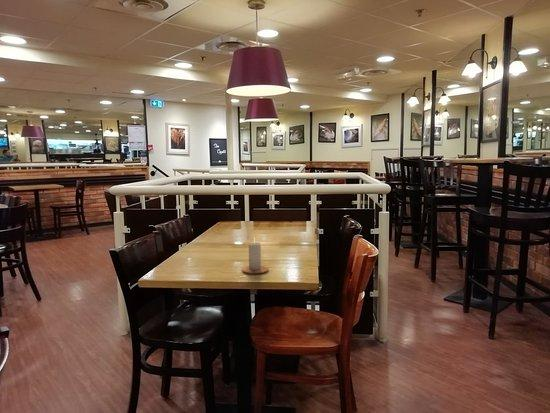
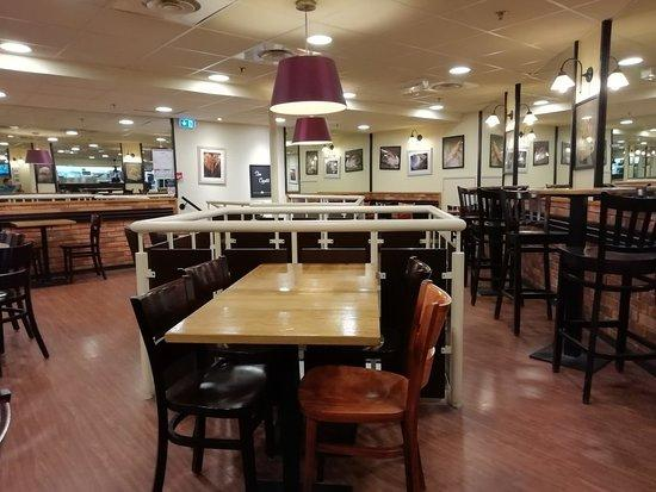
- candle (255, 251)
